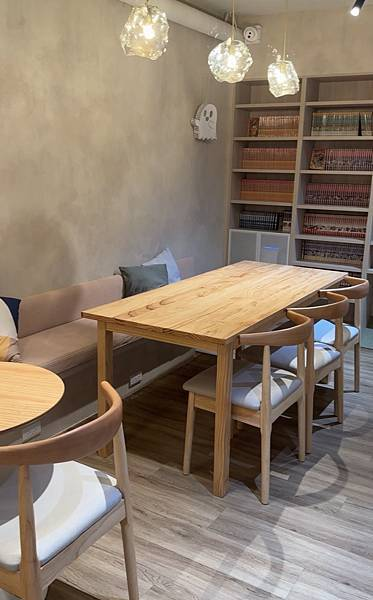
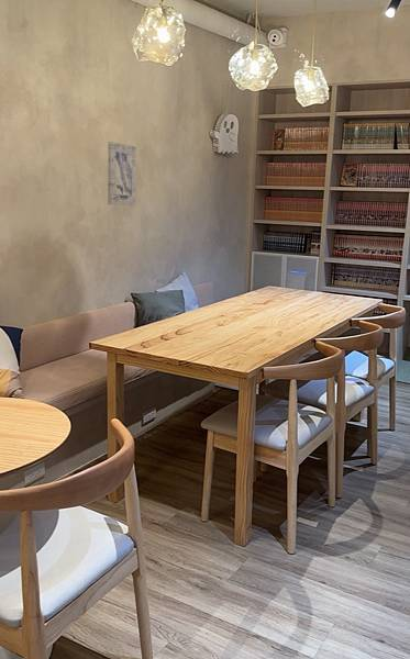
+ wall art (122, 175)
